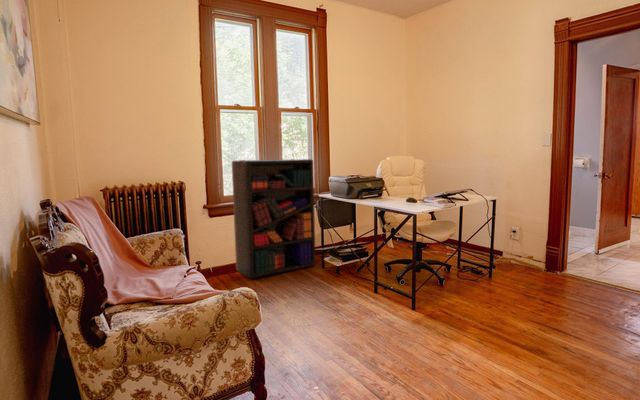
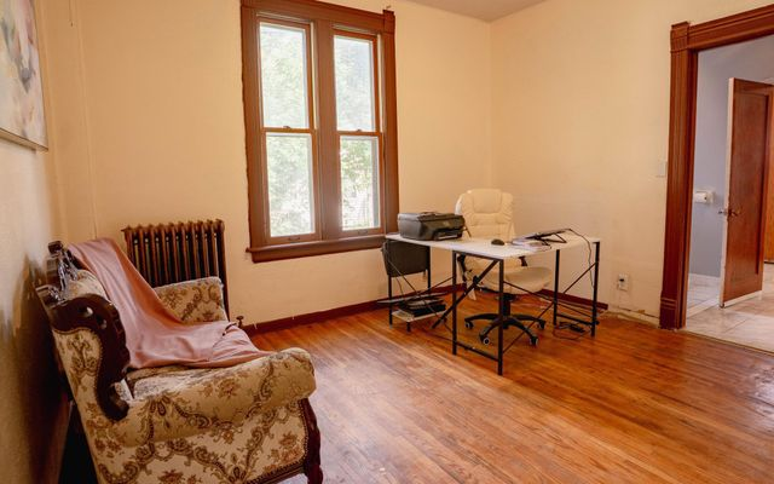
- bookshelf (274, 214)
